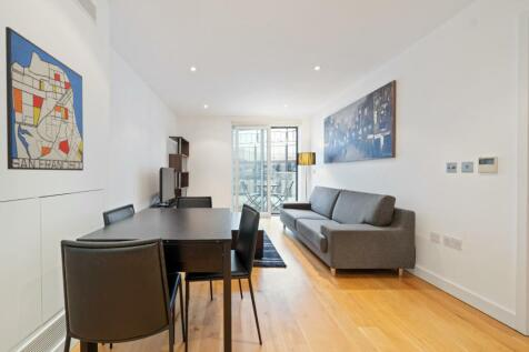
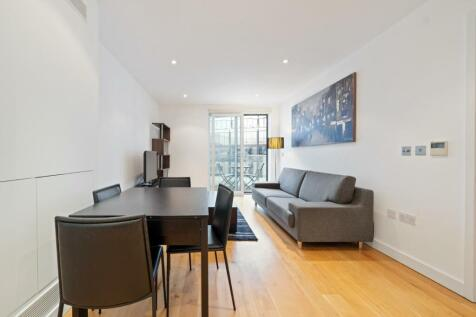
- wall art (52, 113)
